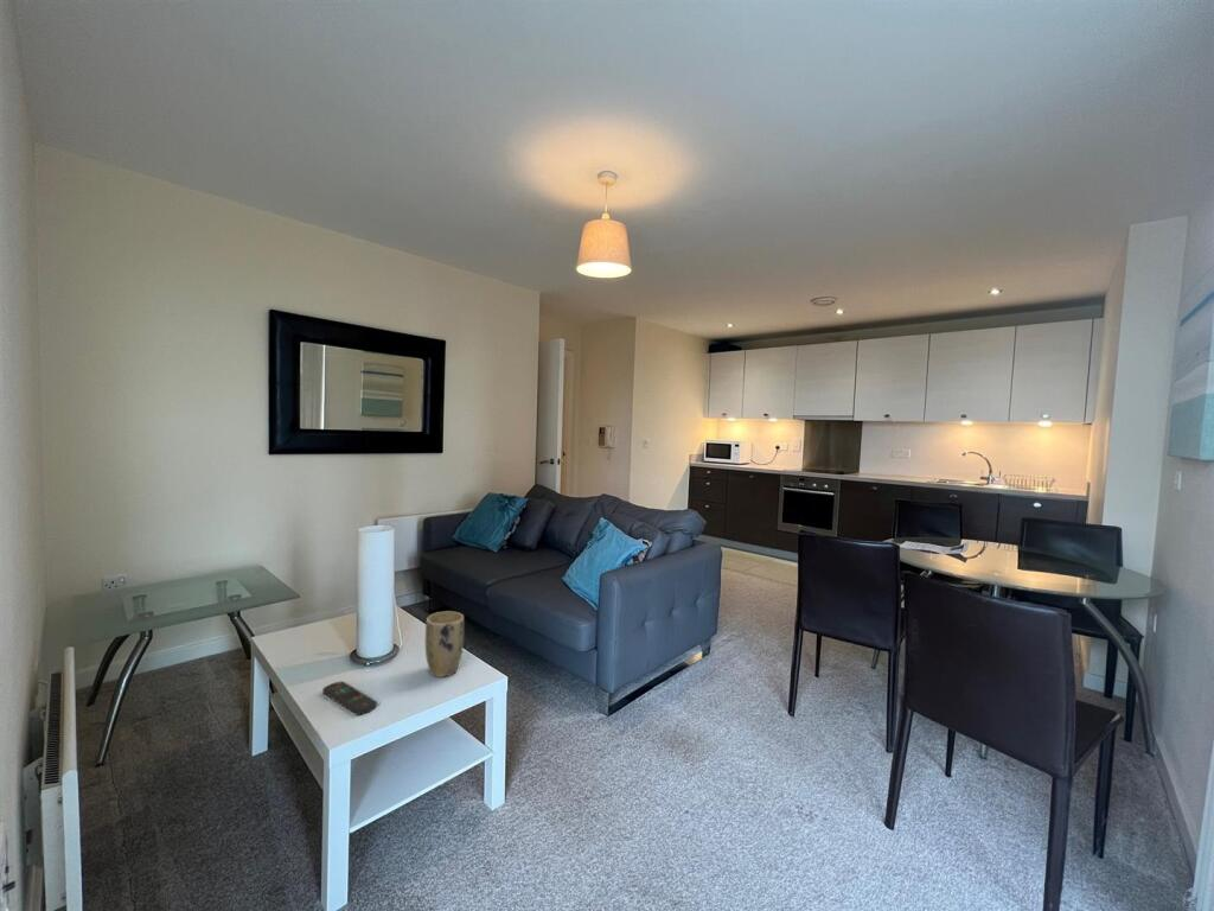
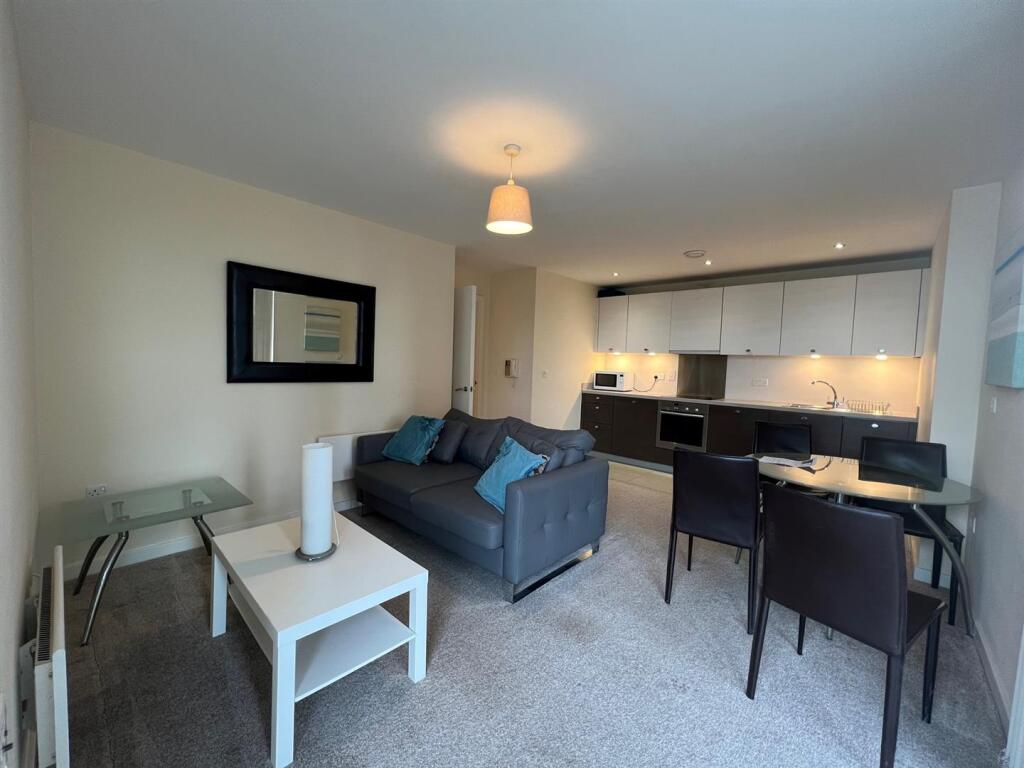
- plant pot (445, 644)
- remote control (349, 696)
